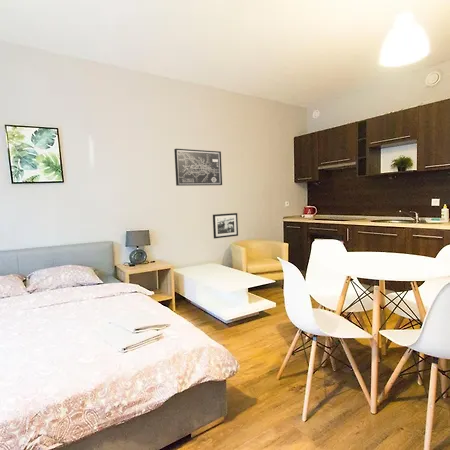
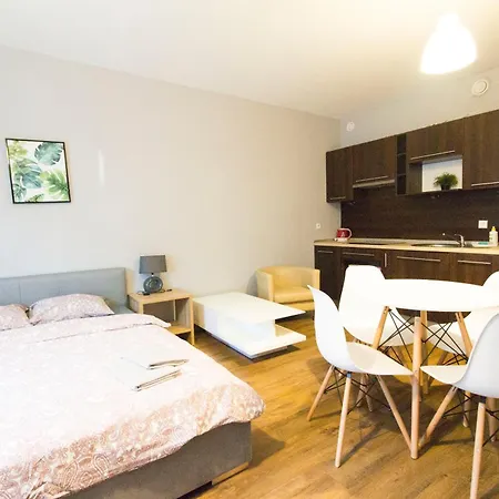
- picture frame (225, 225)
- wall art (199, 167)
